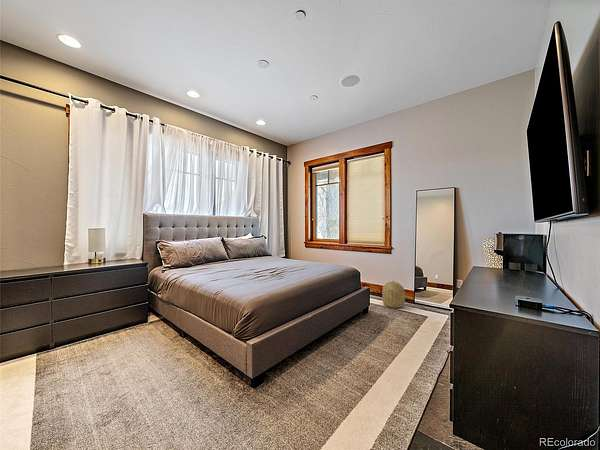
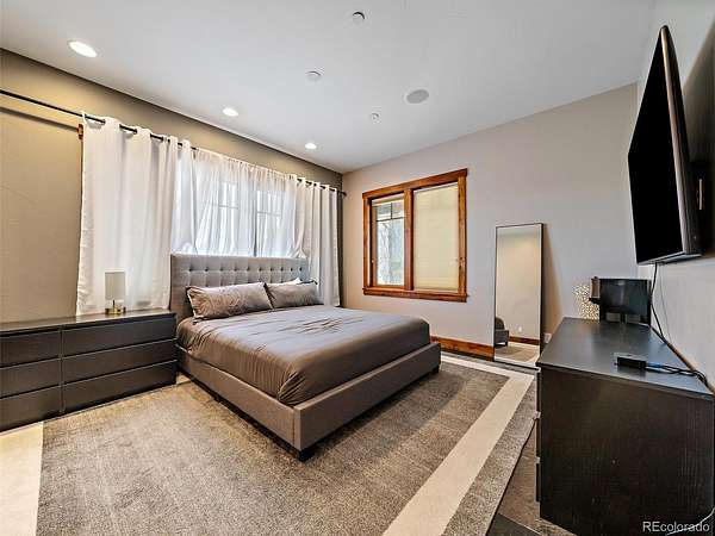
- basket (393, 293)
